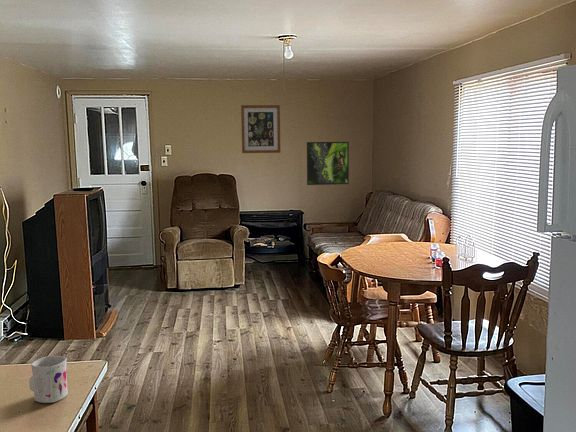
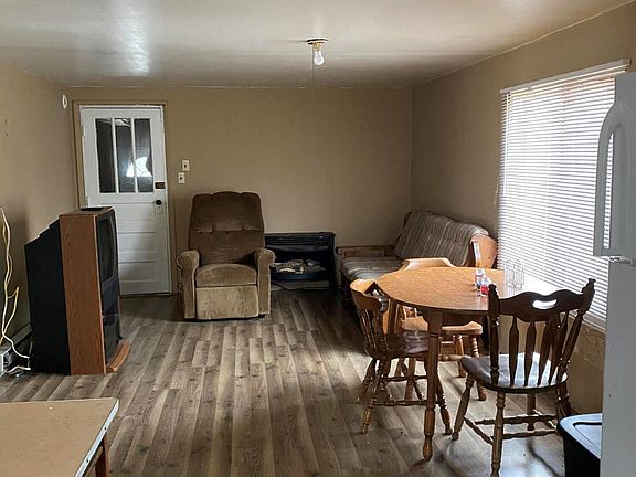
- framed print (327, 163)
- wall art (260, 129)
- mug (46, 381)
